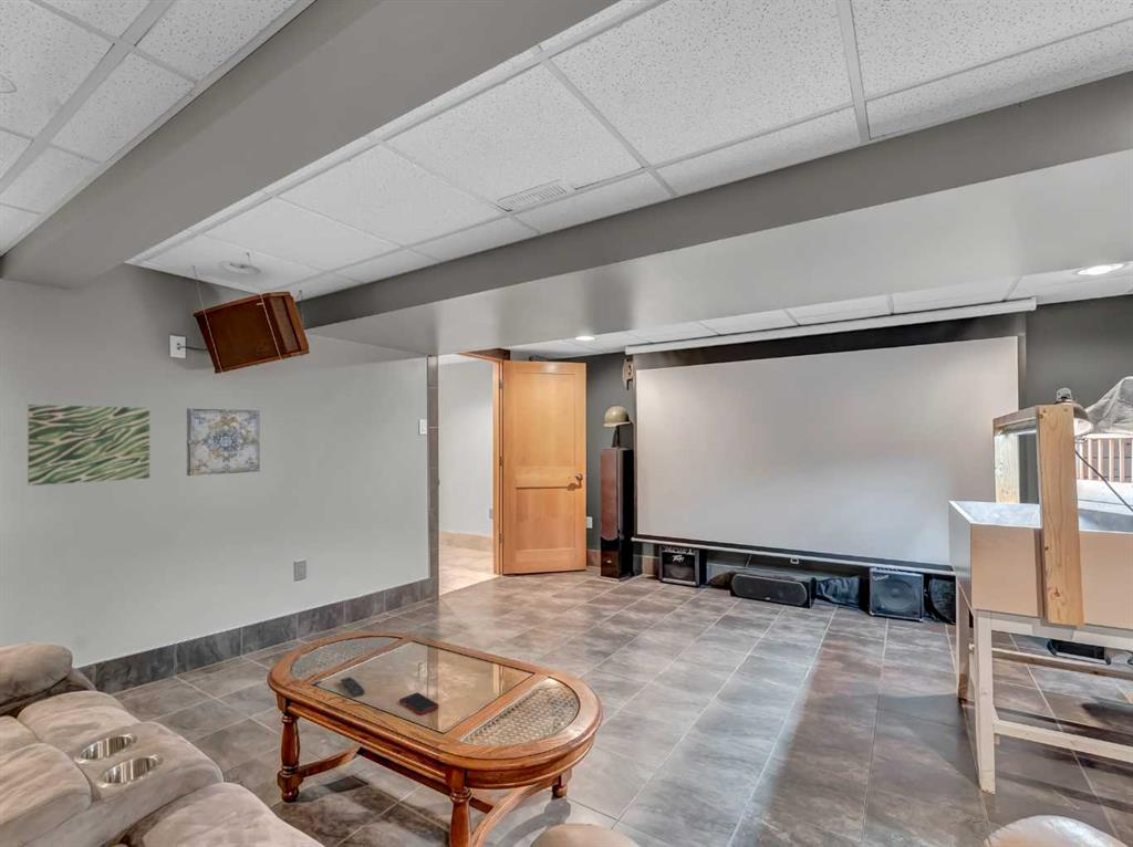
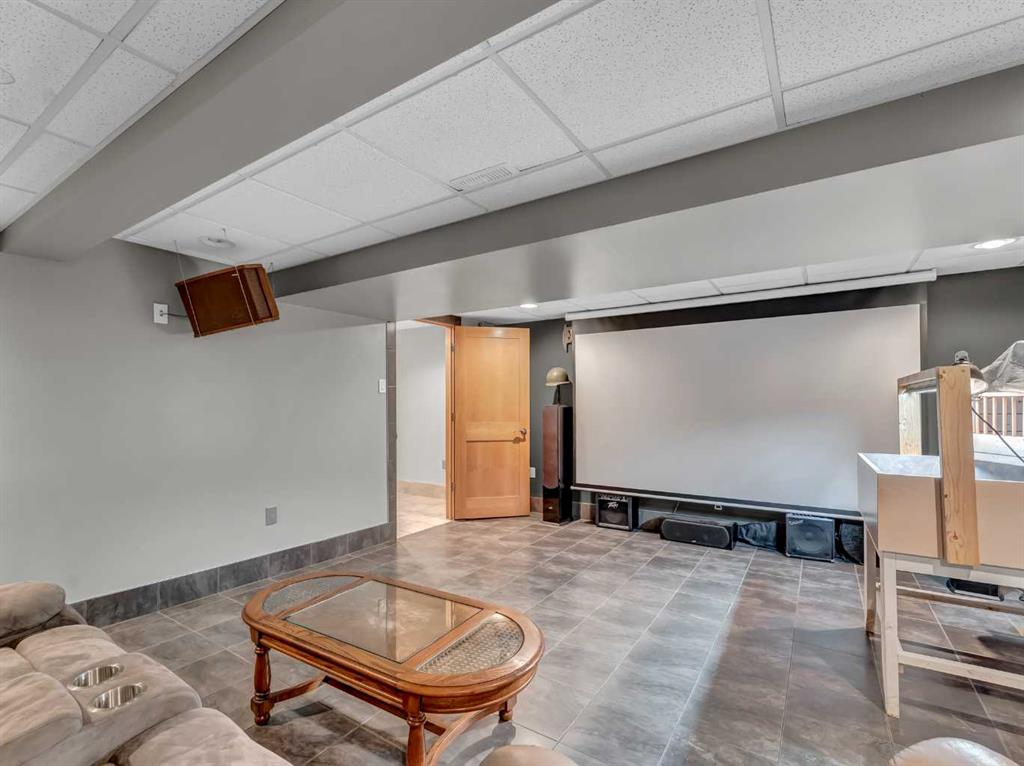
- cell phone (418, 703)
- remote control (351, 684)
- wall art (93, 443)
- wall art (225, 441)
